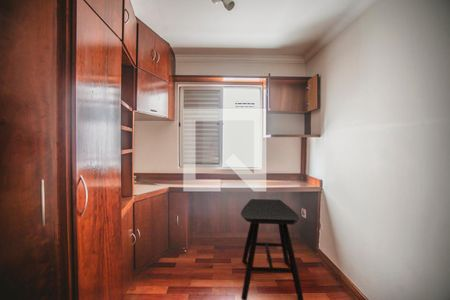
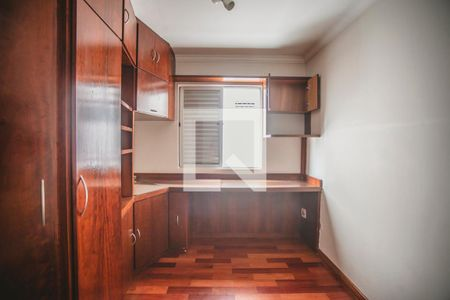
- stool (268, 243)
